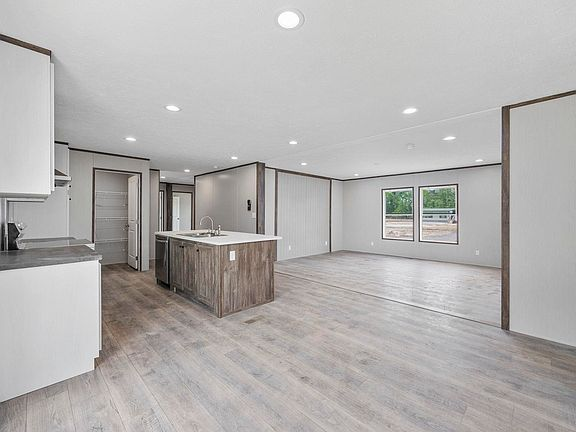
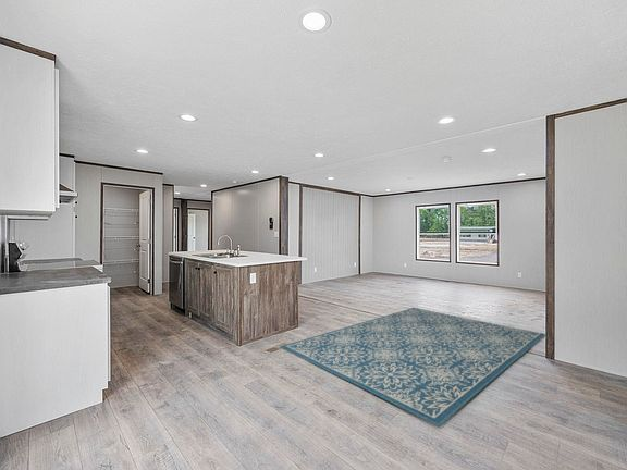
+ rug (420, 339)
